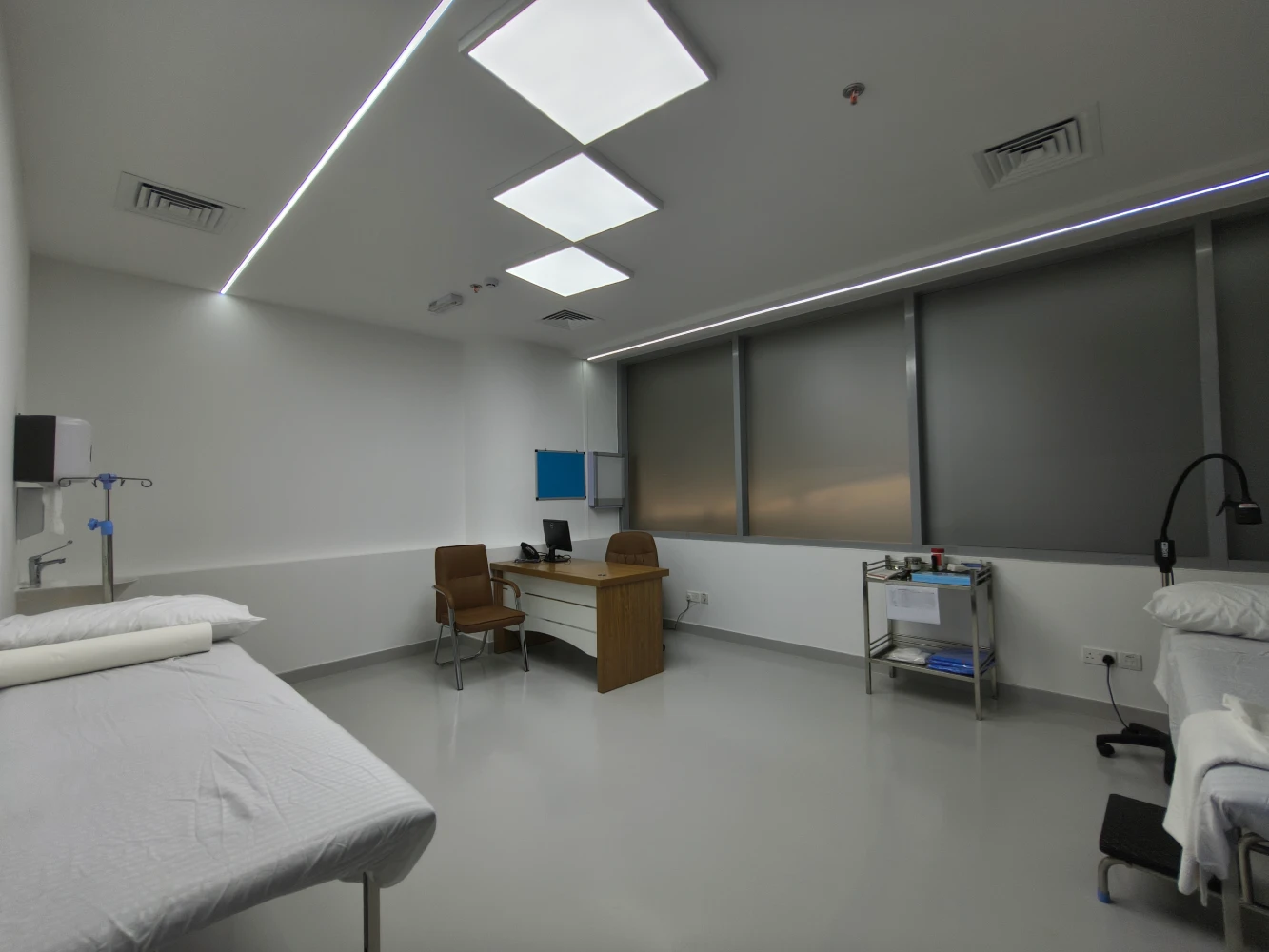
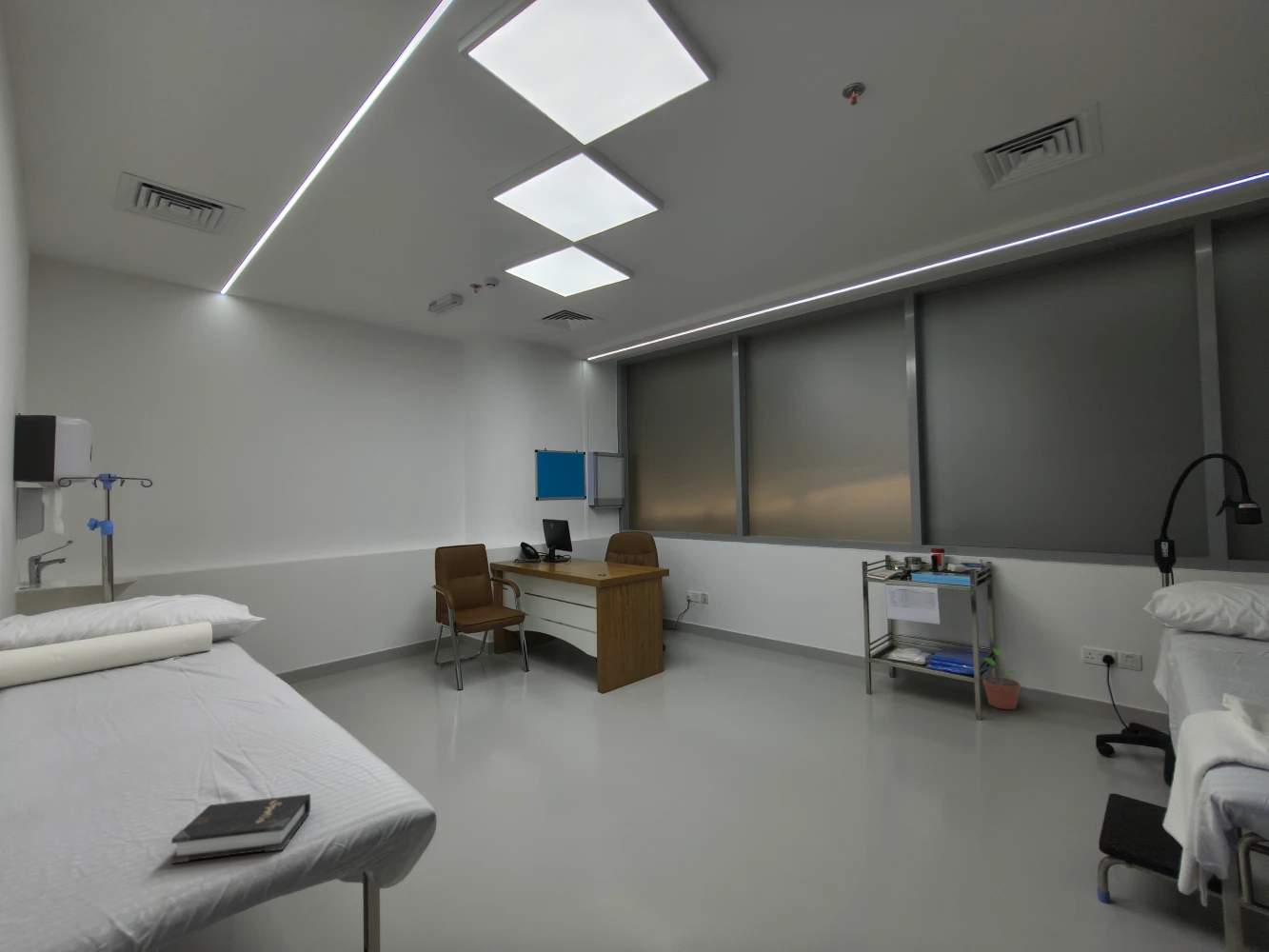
+ hardback book (246, 824)
+ potted plant (1001, 678)
